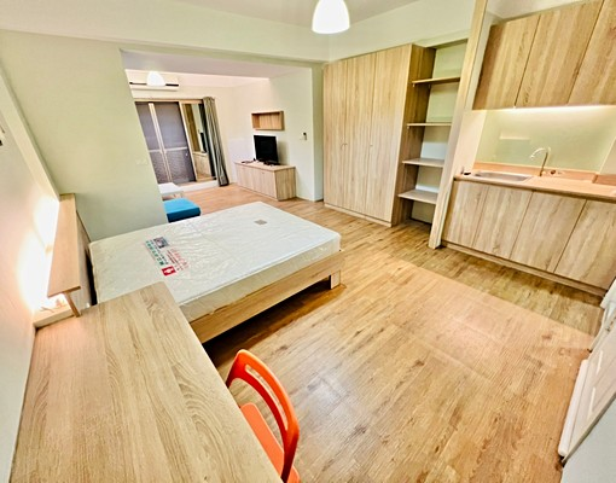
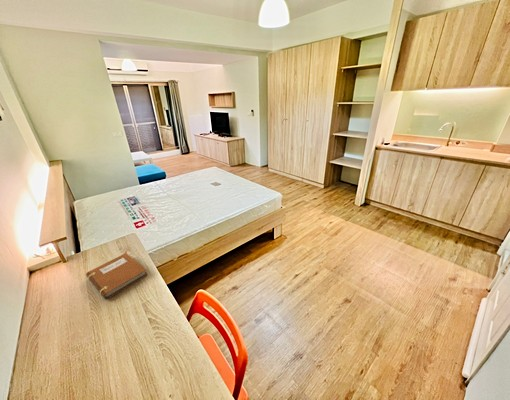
+ notebook (116, 273)
